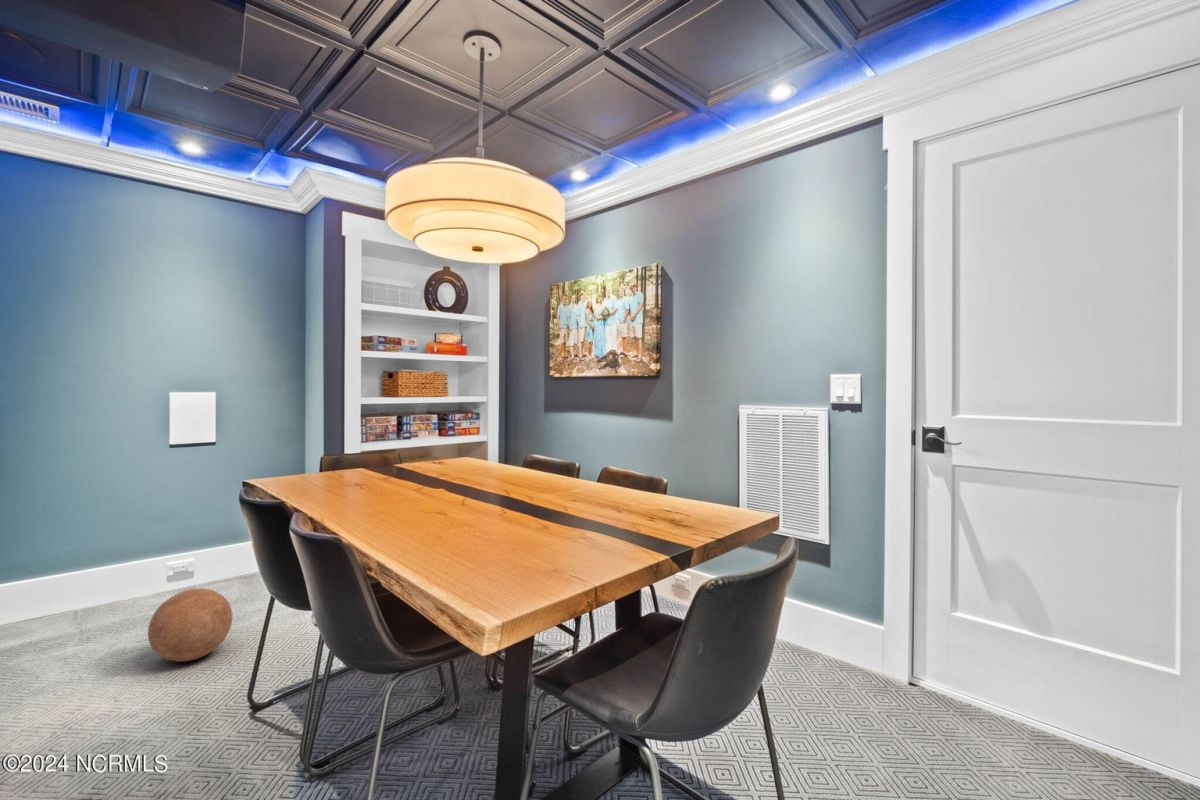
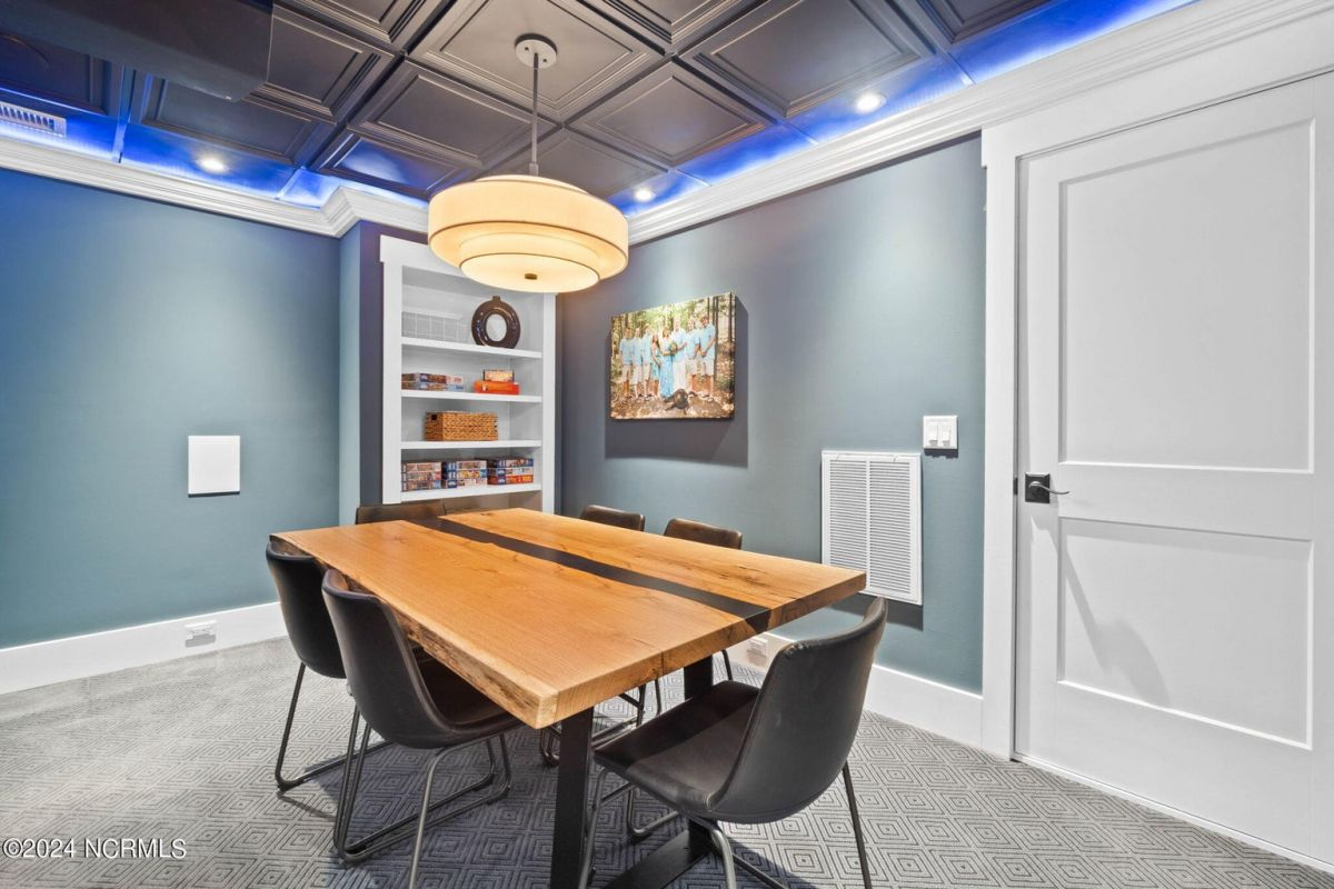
- decorative ball (191, 624)
